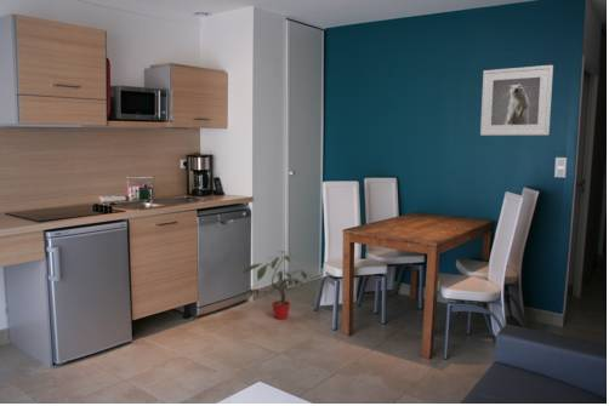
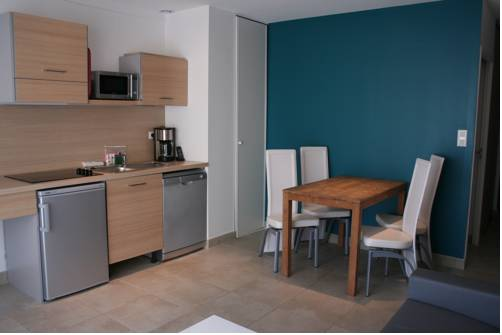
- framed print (514, 102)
- potted plant (277, 286)
